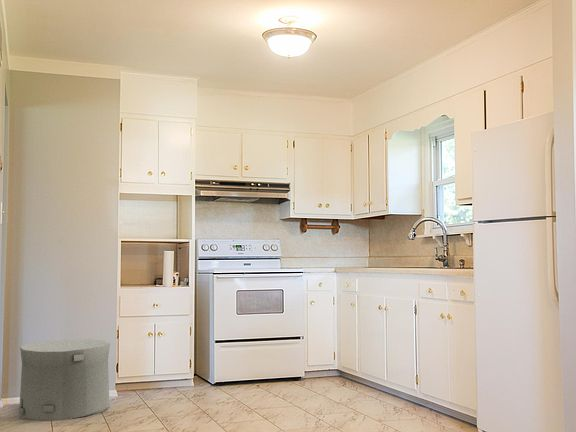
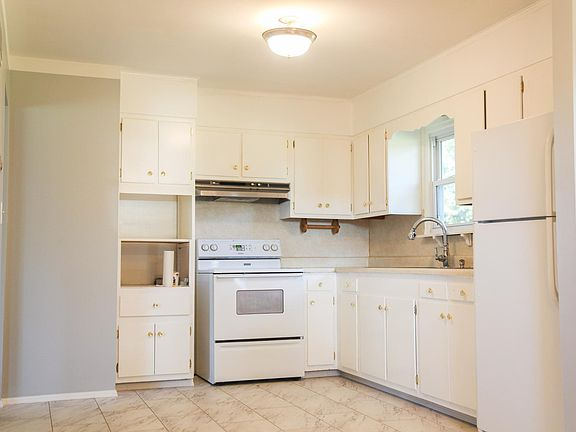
- trash can (65, 377)
